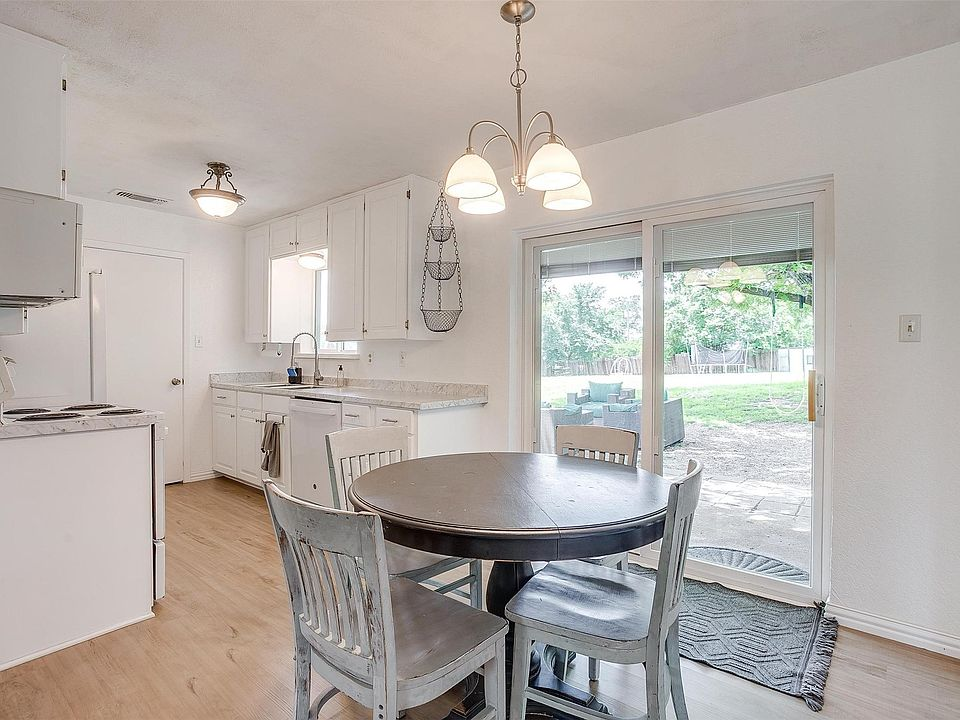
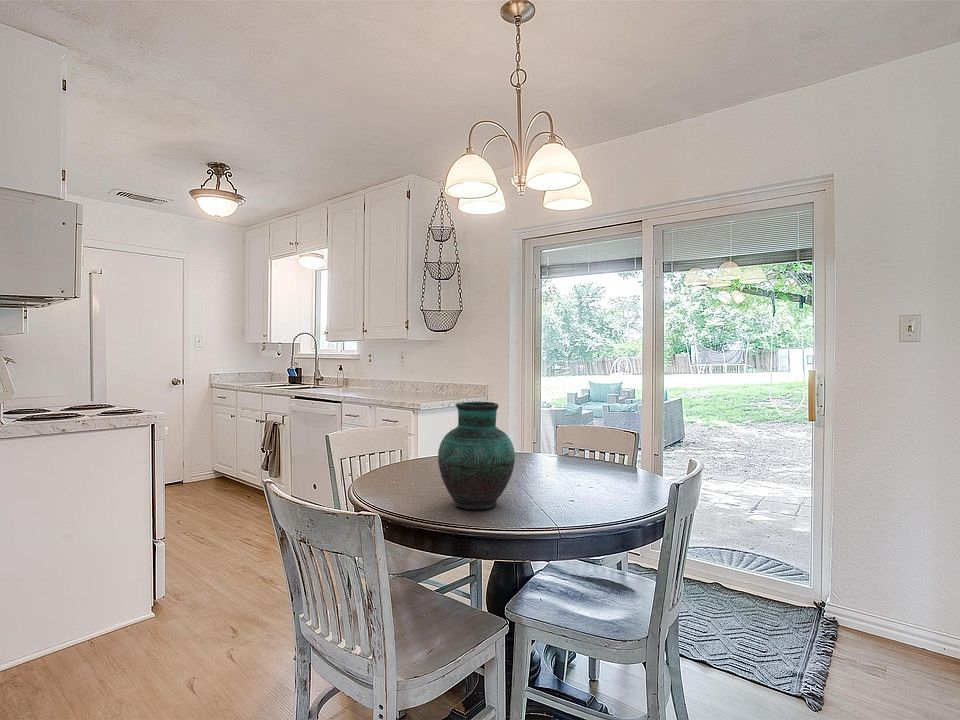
+ vase (476, 453)
